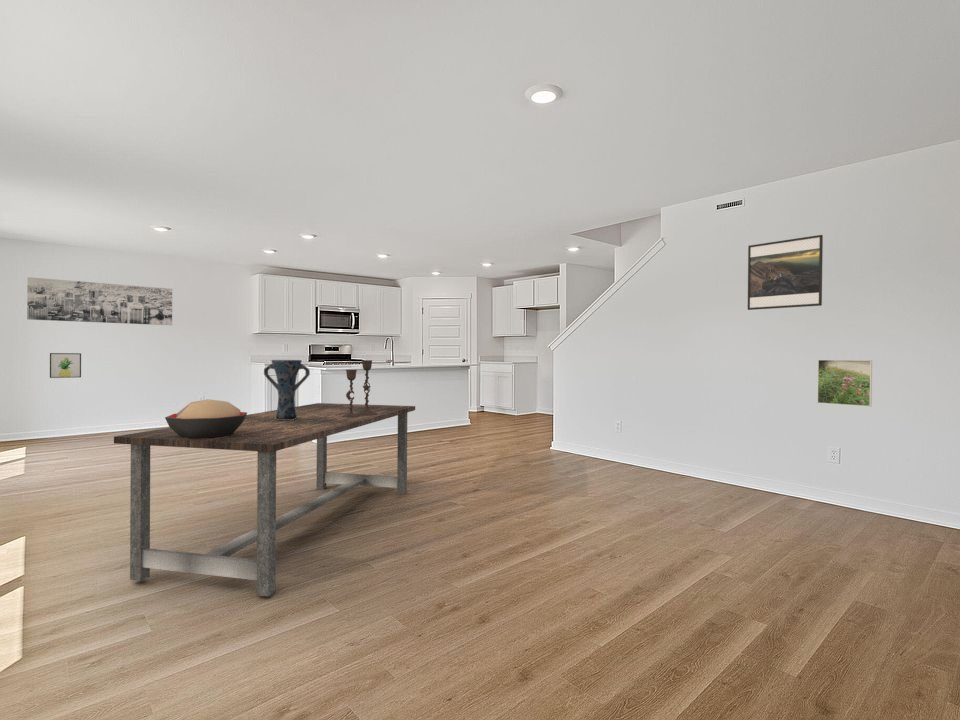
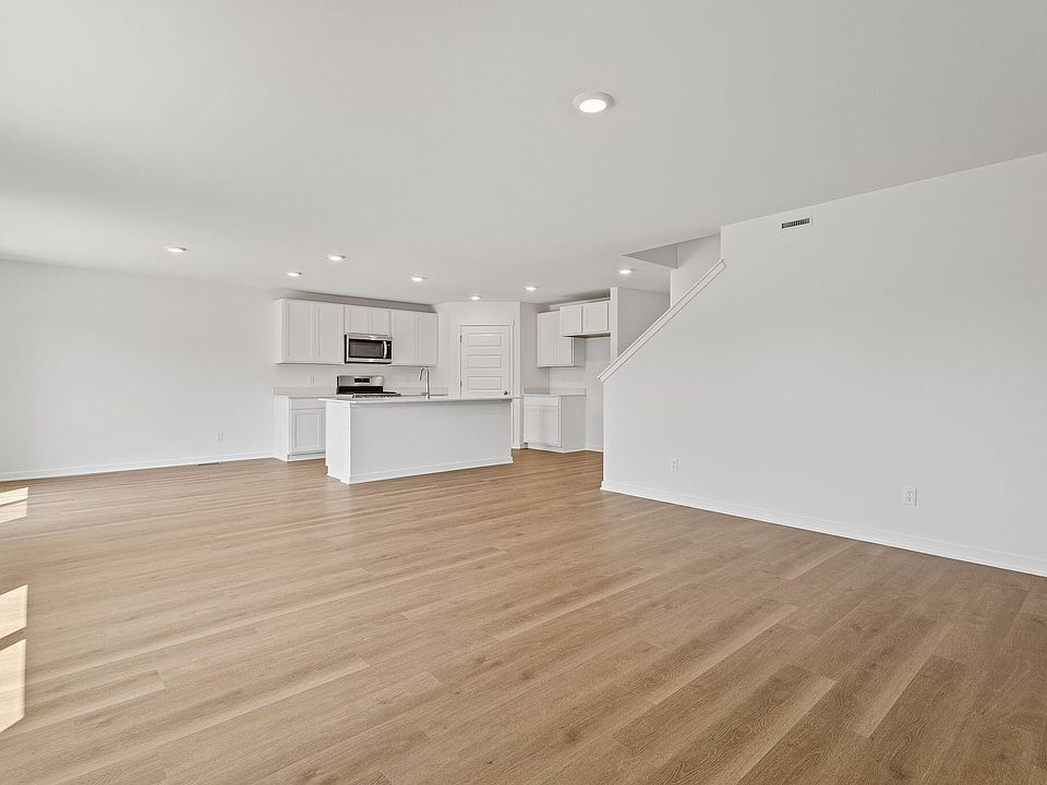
- wall art (65, 365)
- decorative bowl (207, 416)
- dining table (317, 472)
- wall art (104, 303)
- vase (286, 389)
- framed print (783, 274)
- candlestick (363, 387)
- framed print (843, 382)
